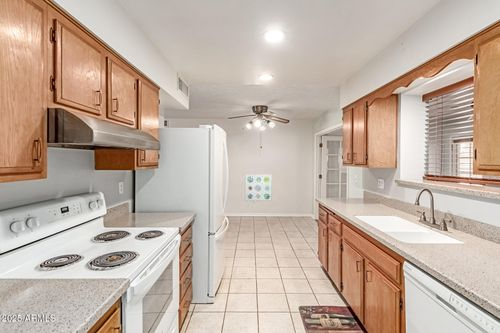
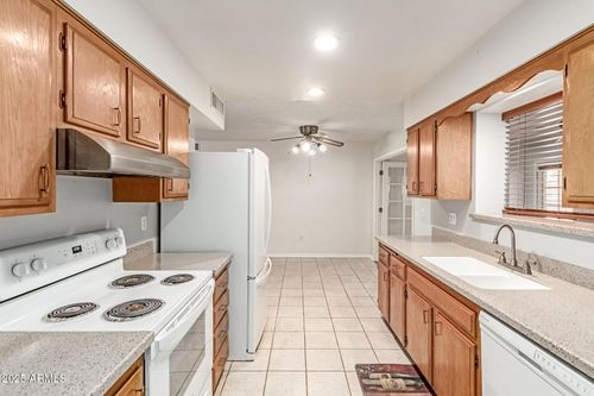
- wall art (258, 187)
